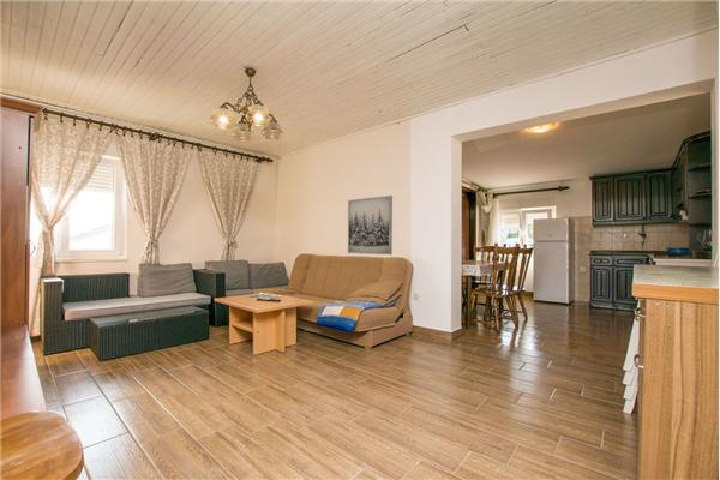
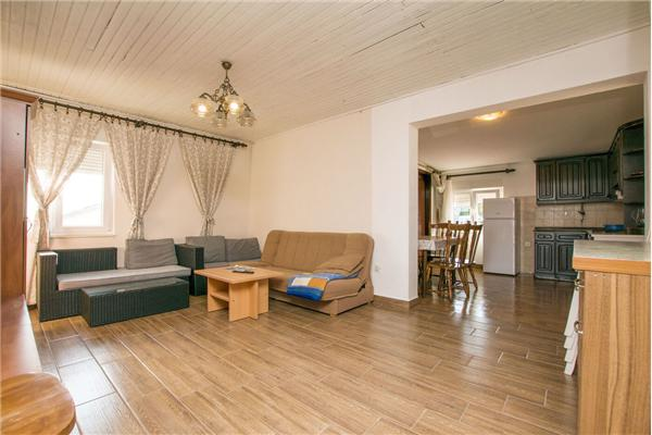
- wall art (368, 226)
